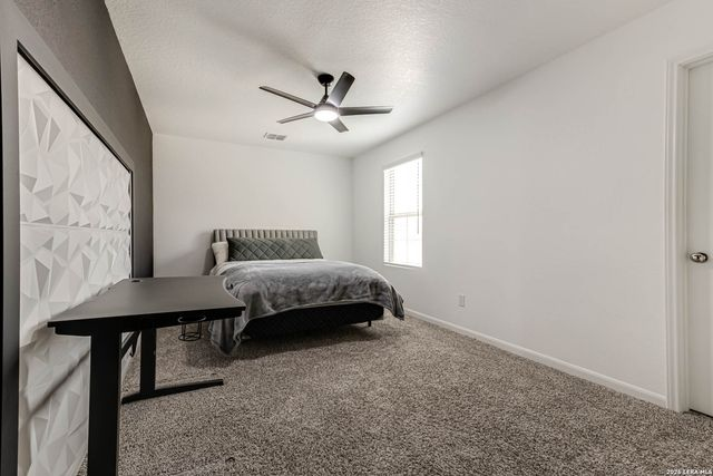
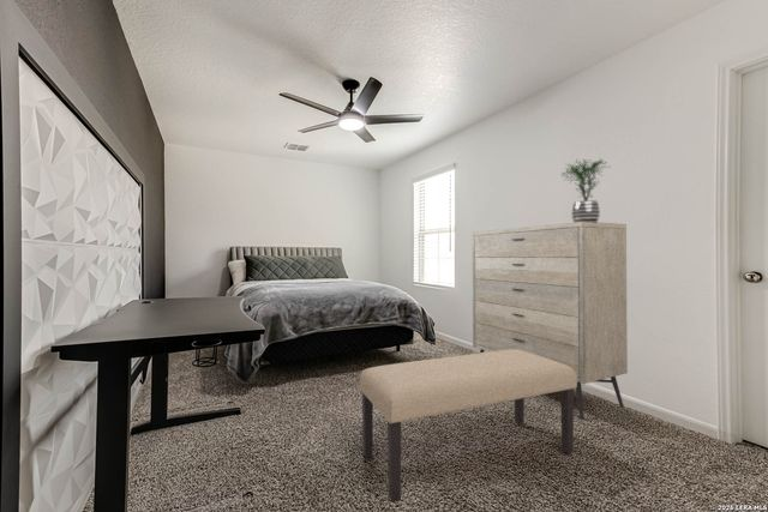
+ potted plant (584, 191)
+ dresser (539, 308)
+ bench (468, 408)
